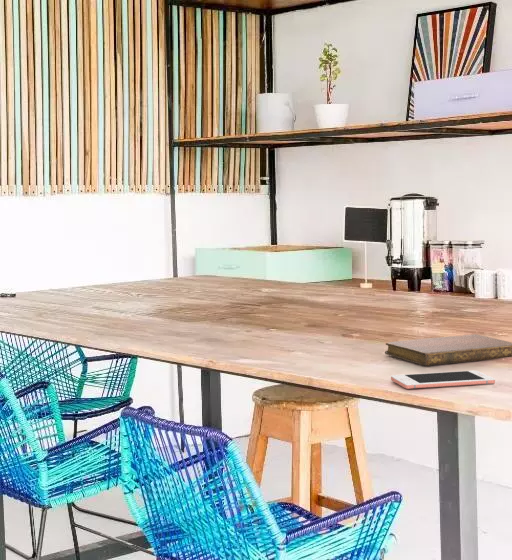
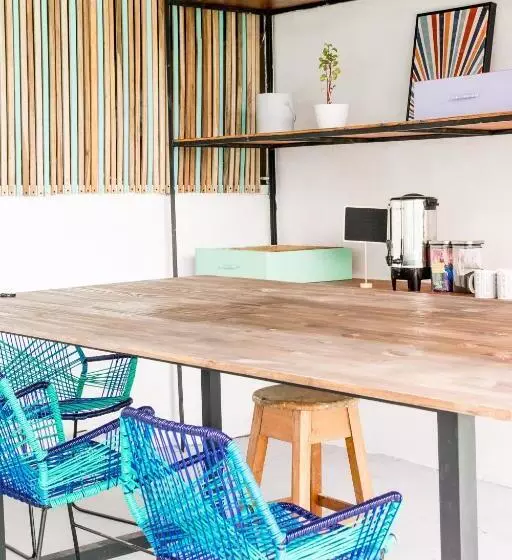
- notebook (452, 349)
- cell phone (442, 379)
